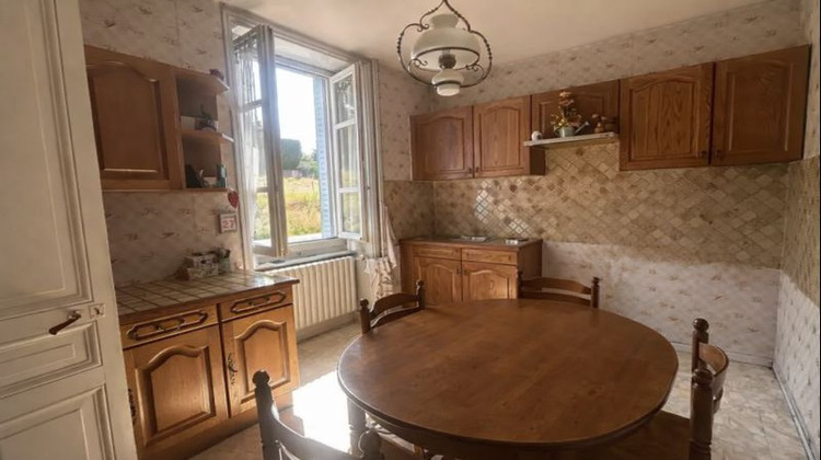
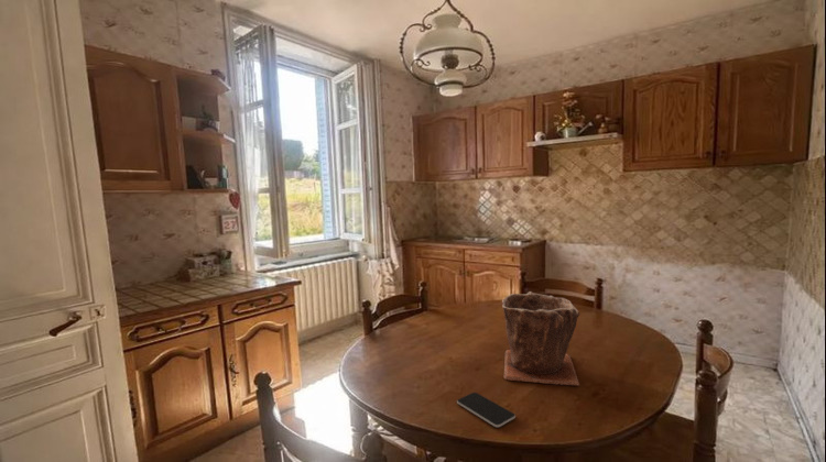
+ plant pot (539, 333)
+ smartphone (485, 408)
